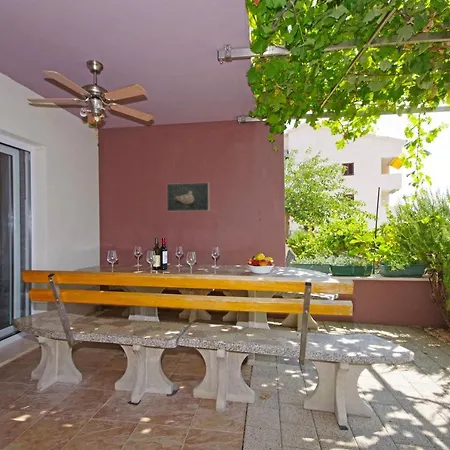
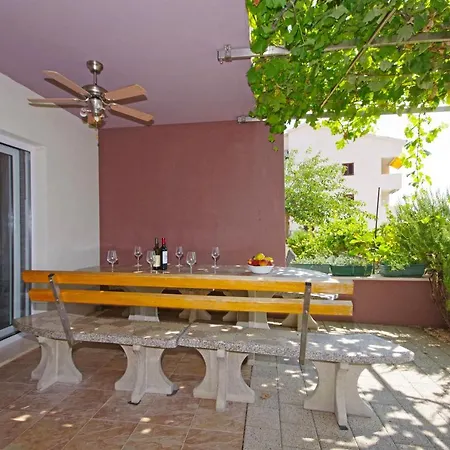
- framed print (187, 197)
